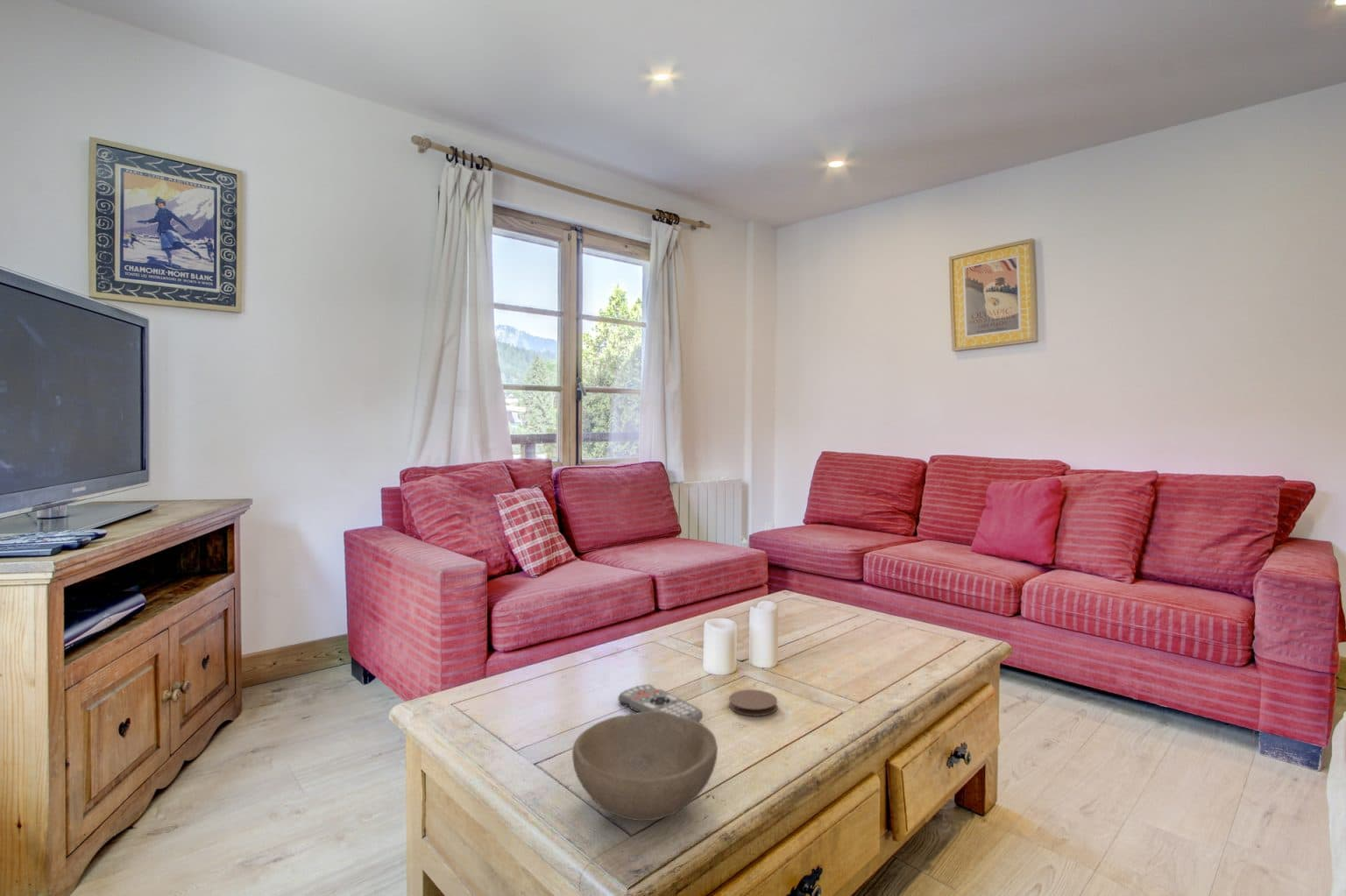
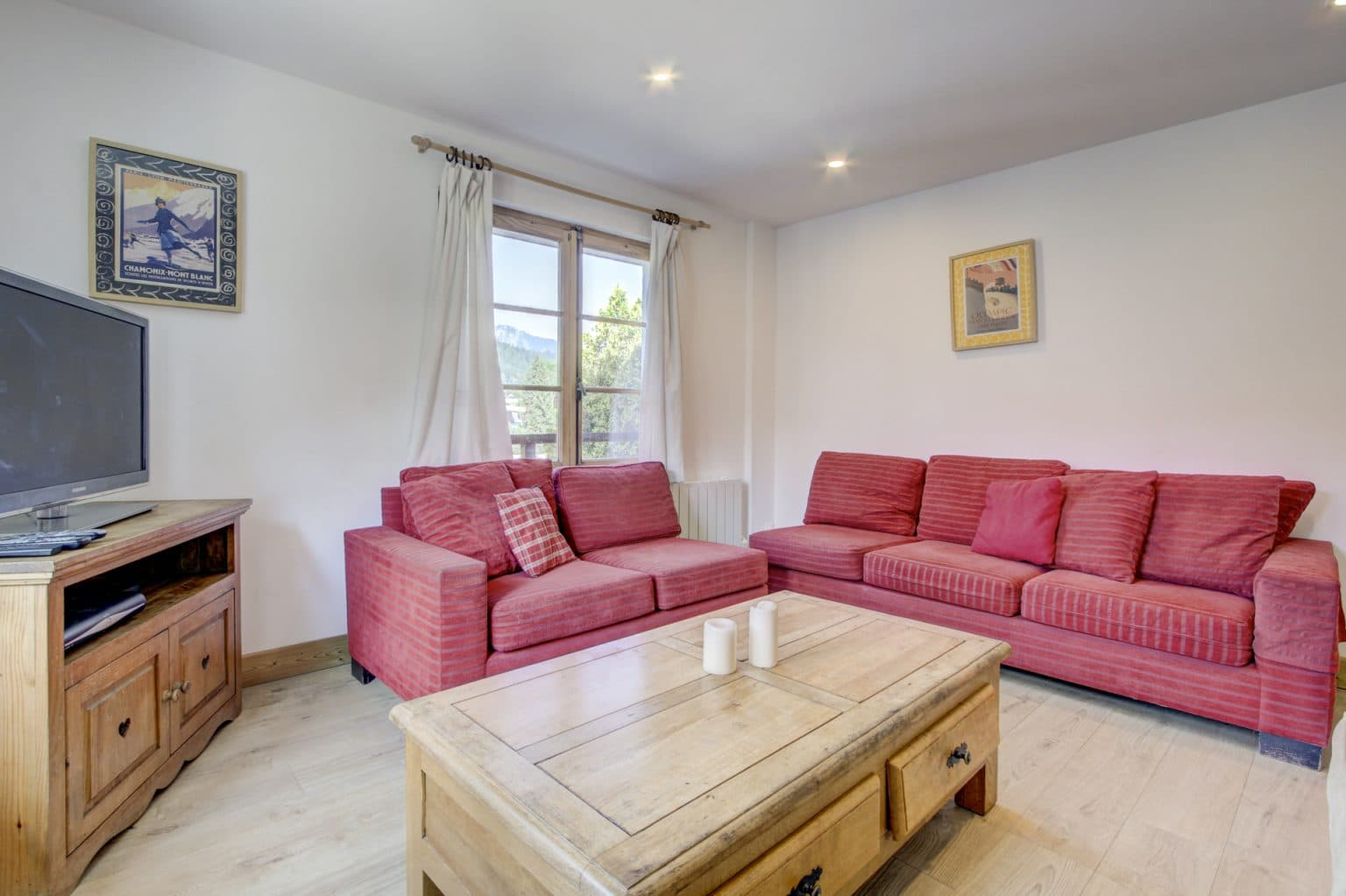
- bowl (647, 772)
- remote control (661, 706)
- coaster (753, 702)
